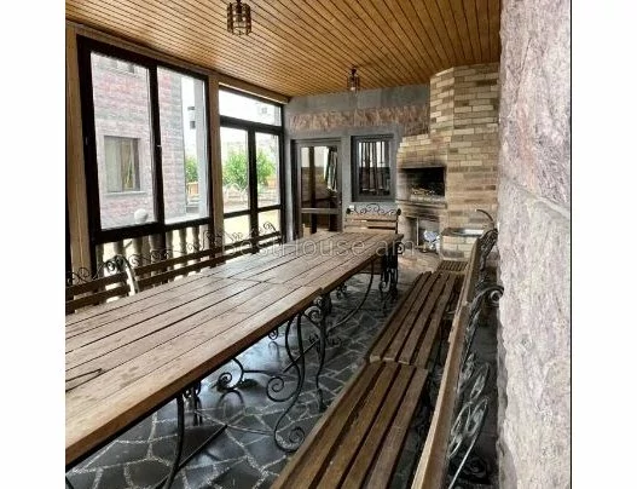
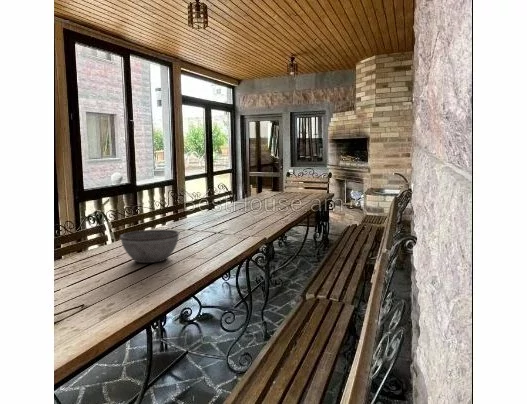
+ bowl (150, 246)
